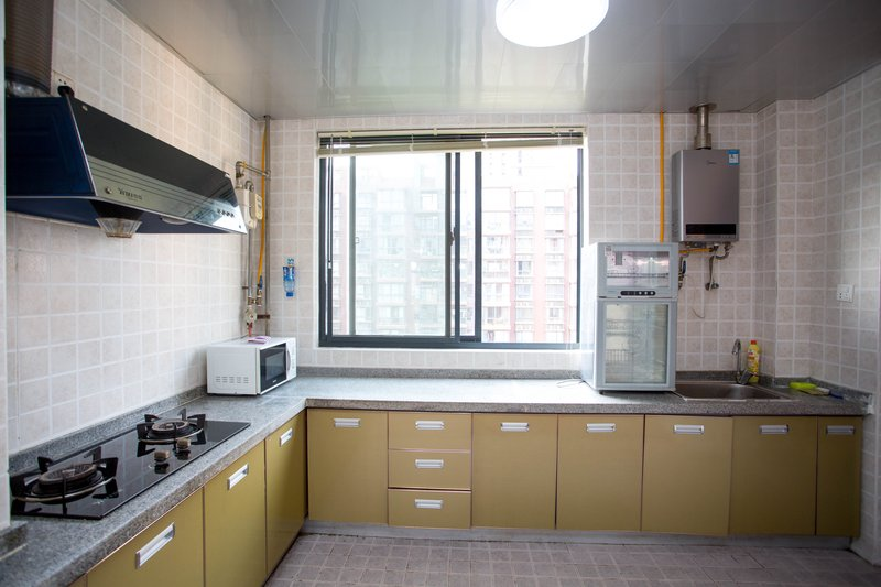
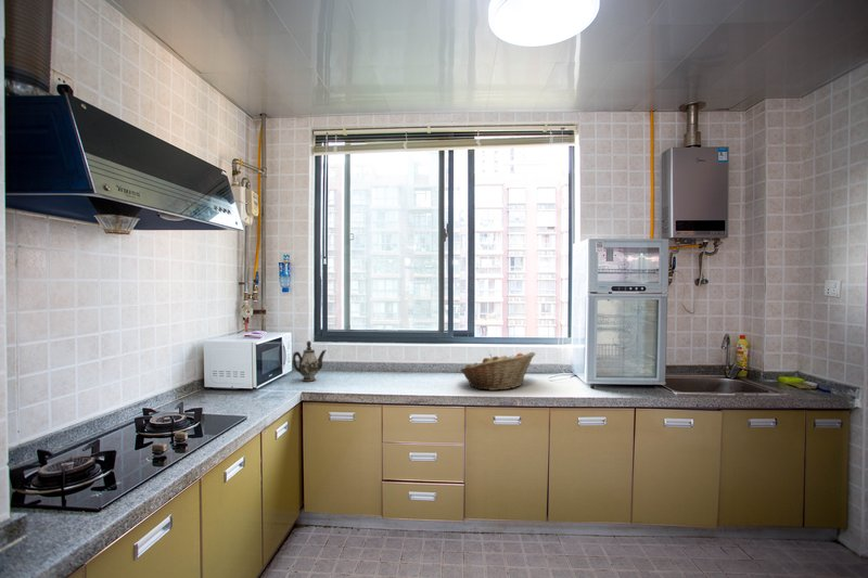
+ fruit basket (498, 368)
+ teapot (309, 360)
